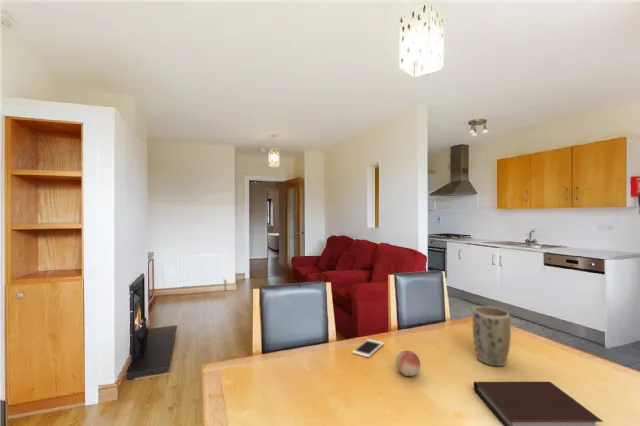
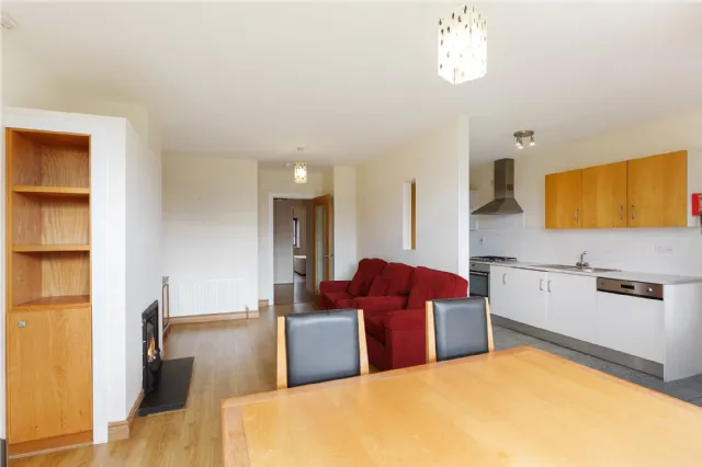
- plant pot (491, 335)
- notebook (531, 403)
- cell phone (368, 347)
- fruit (407, 363)
